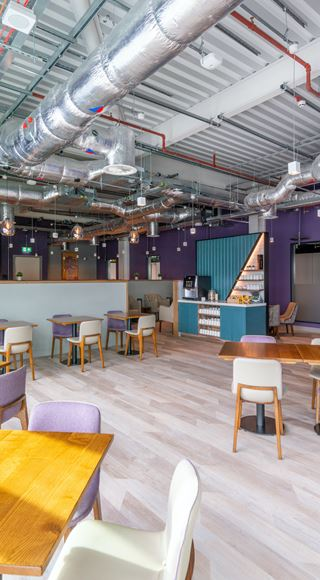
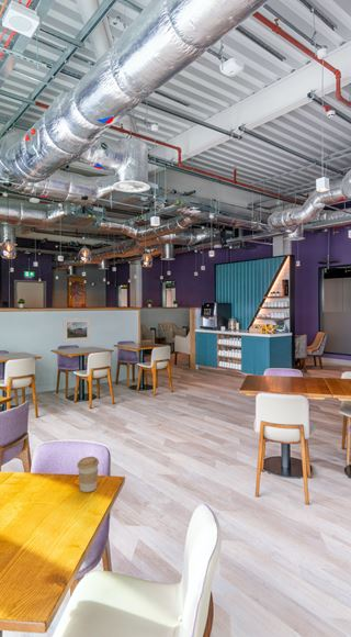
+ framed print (77, 329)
+ coffee cup (88, 473)
